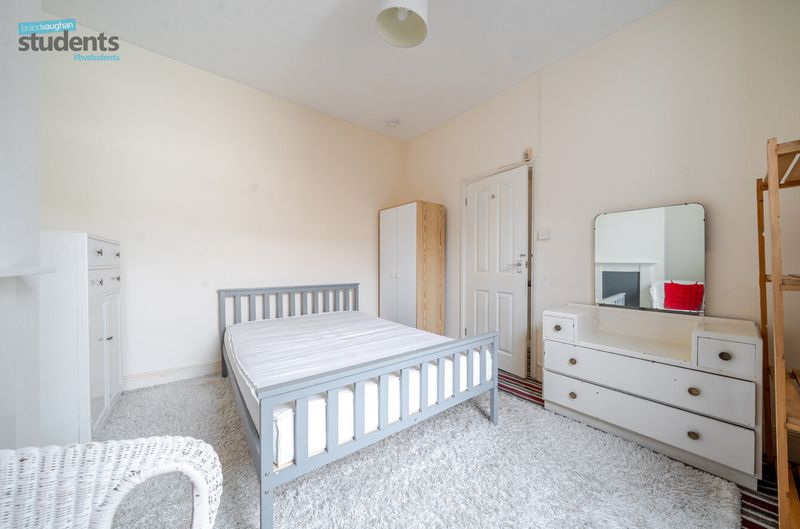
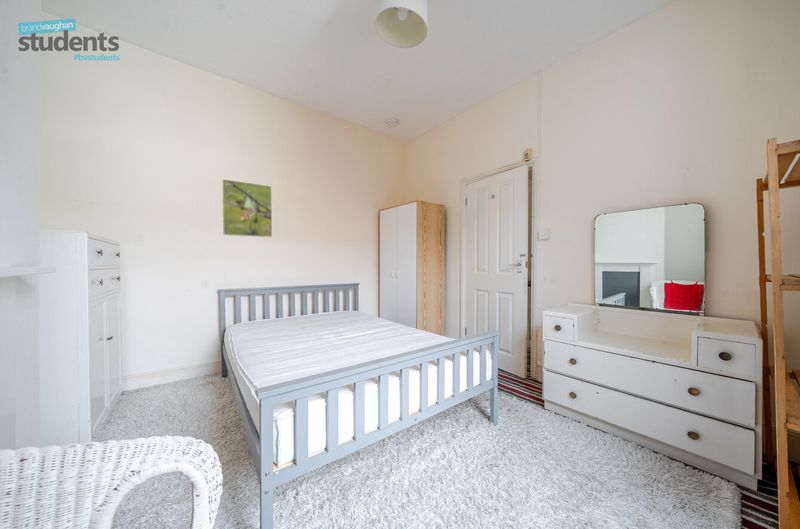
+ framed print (248, 209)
